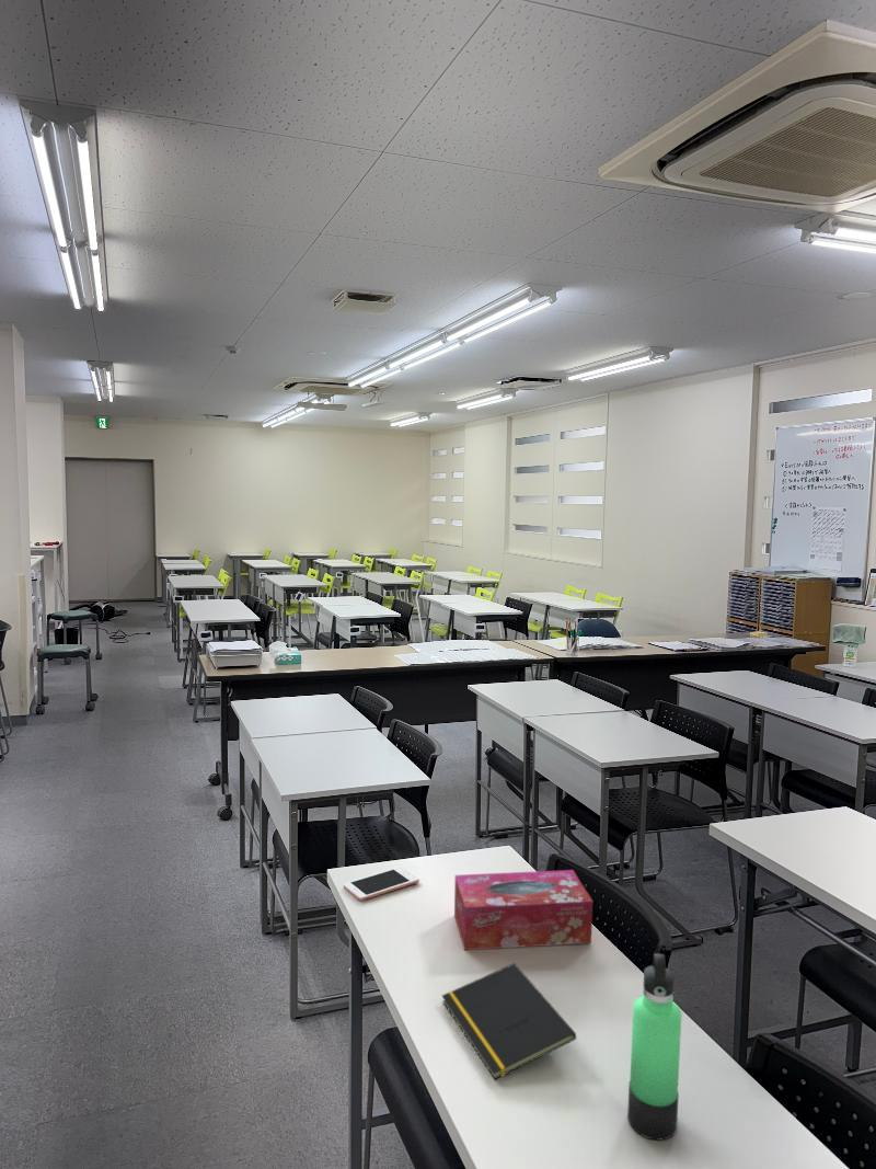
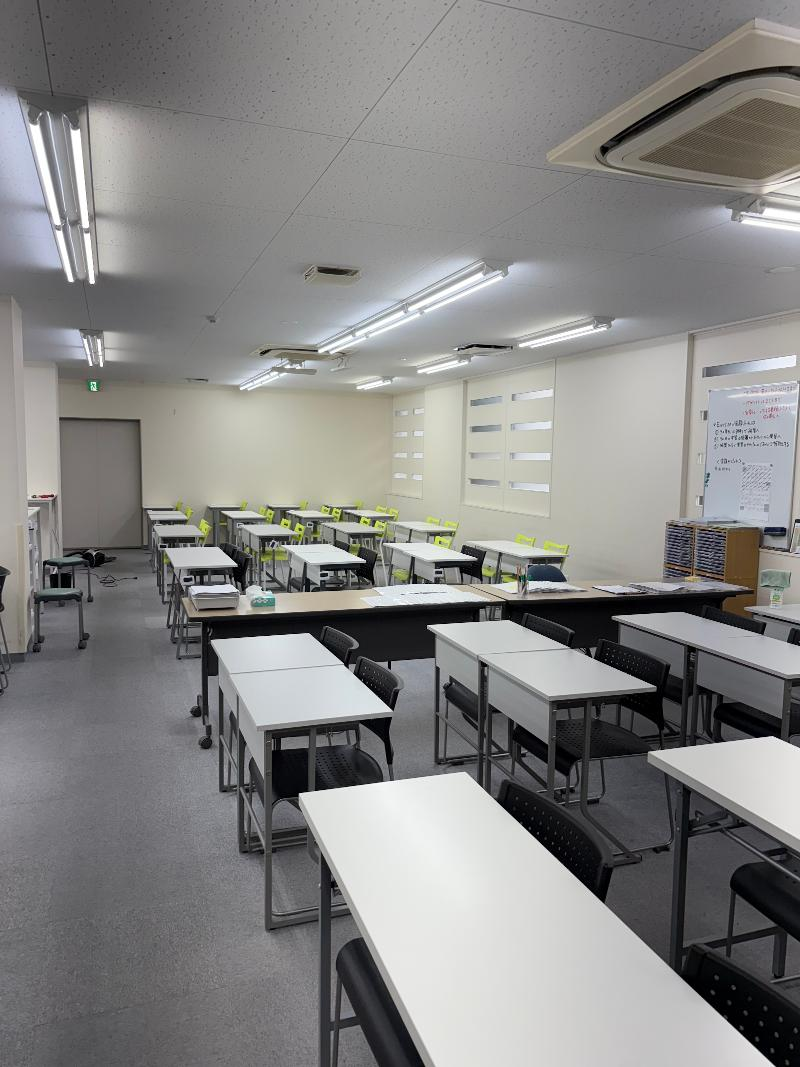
- thermos bottle (655, 1039)
- tissue box (521, 907)
- notepad (505, 1016)
- cell phone (381, 883)
